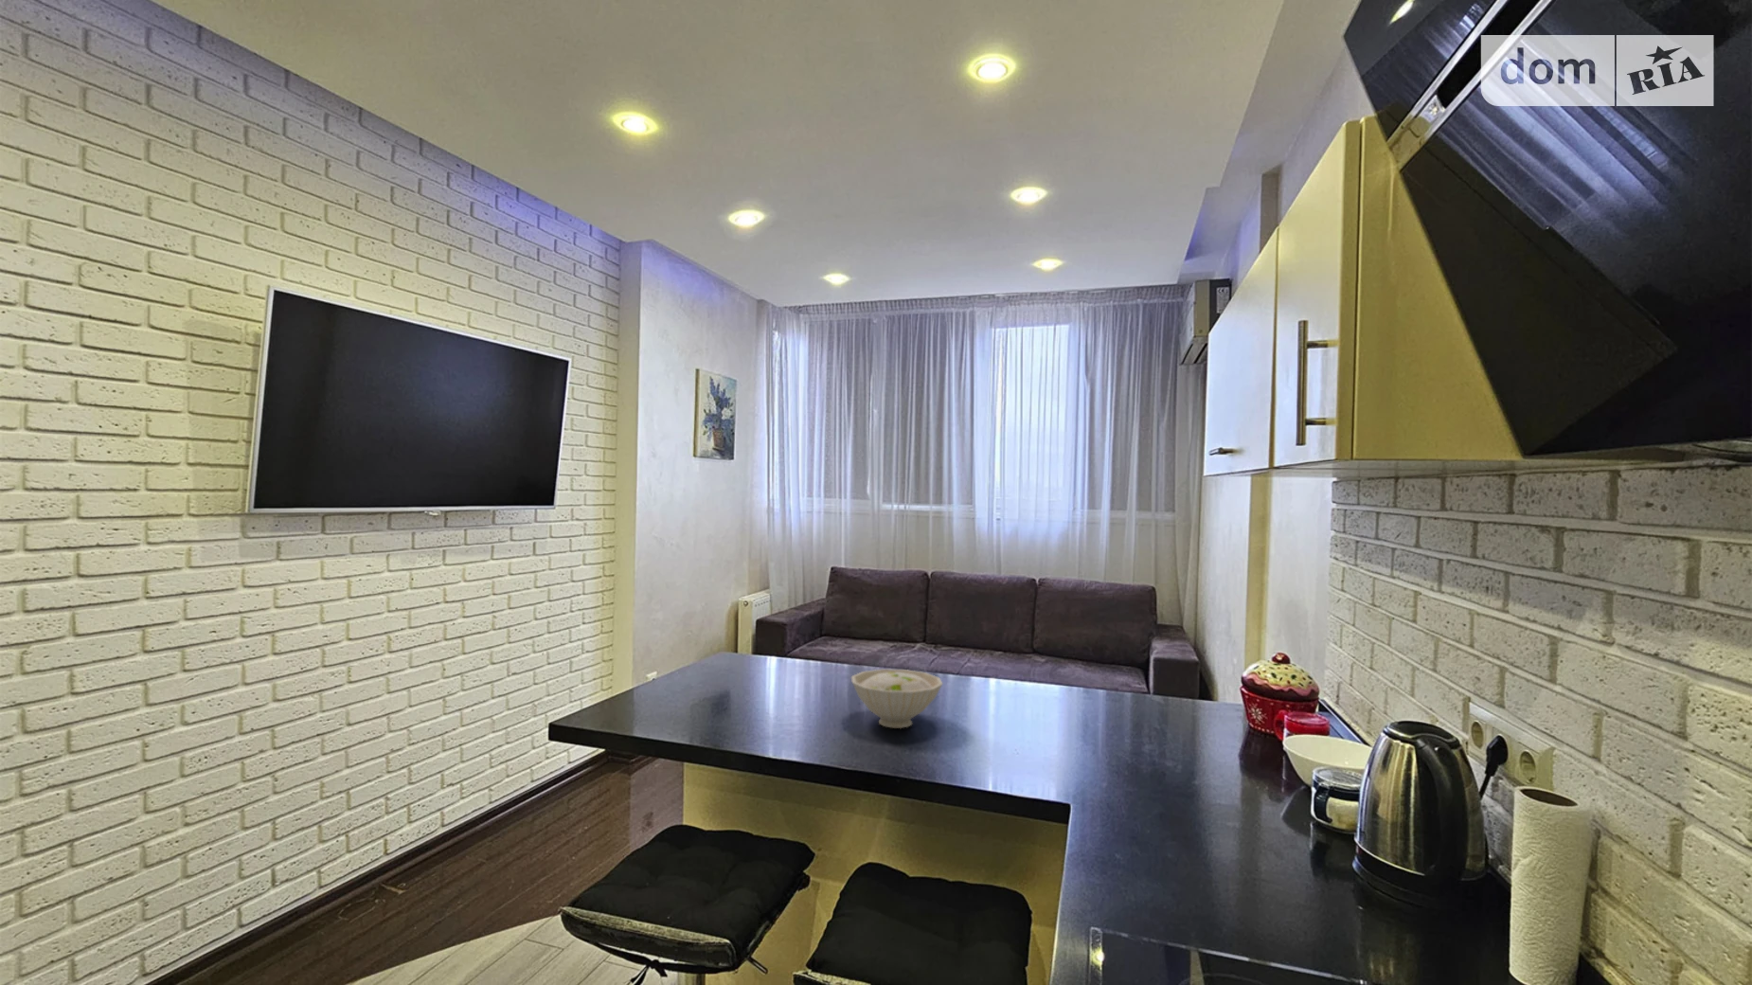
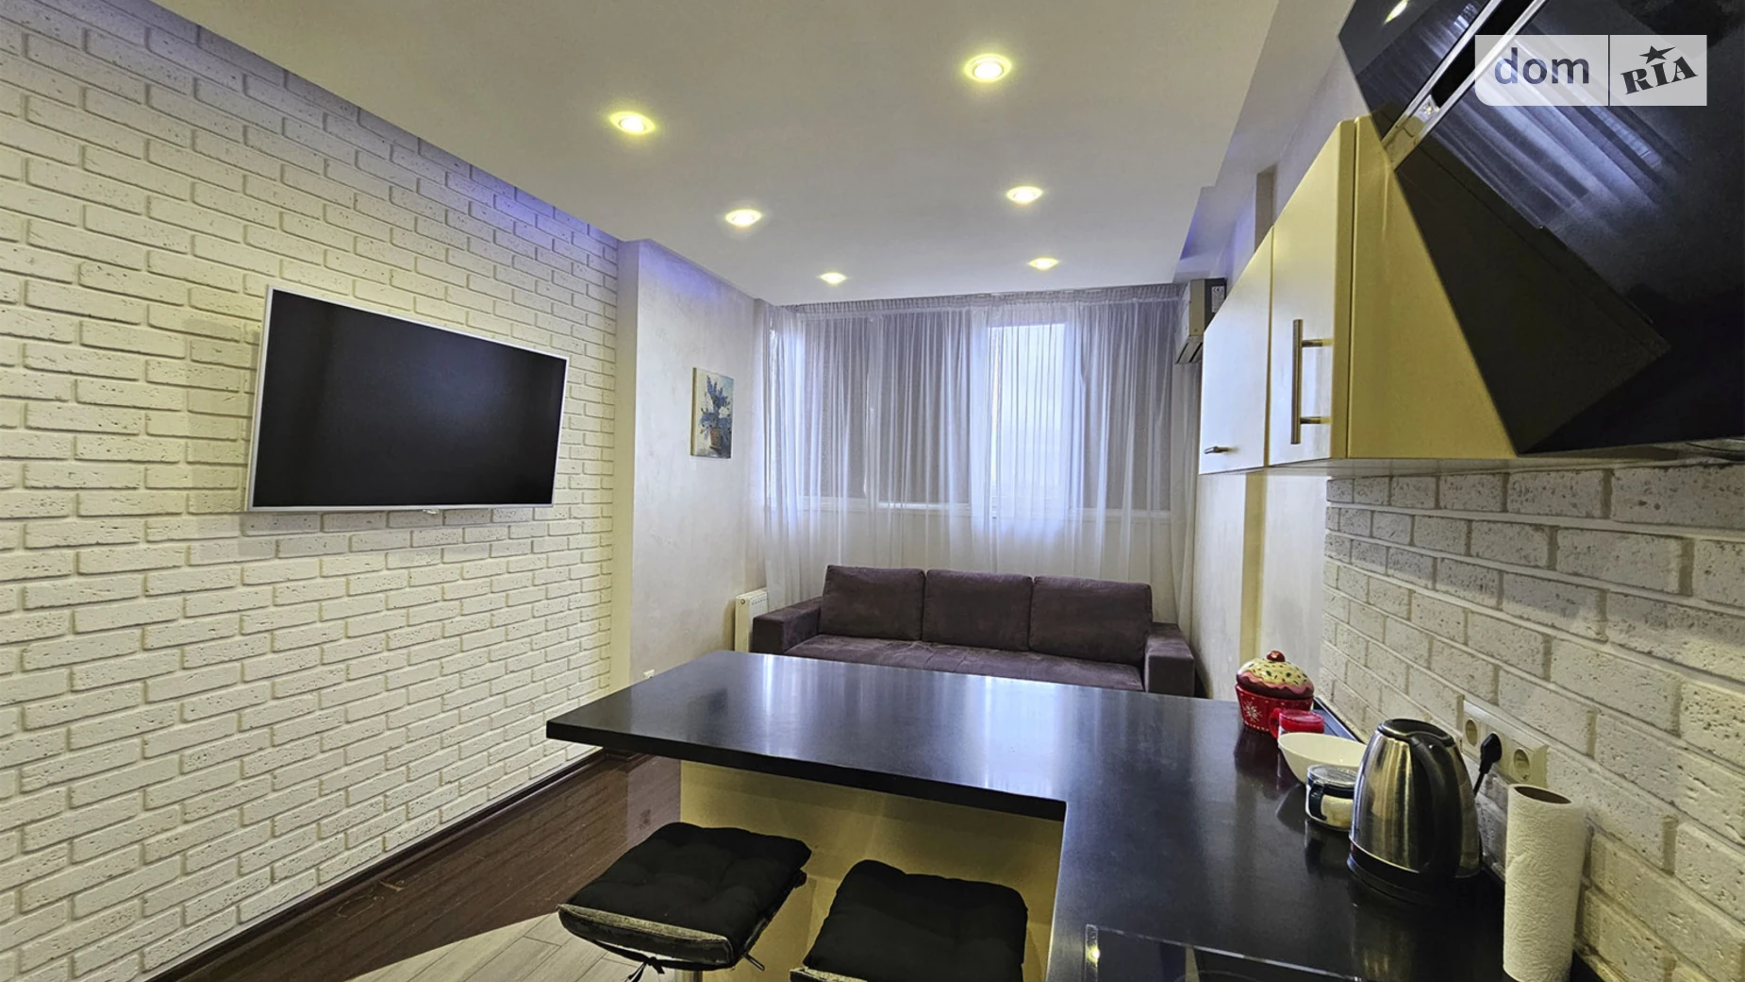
- bowl (896, 698)
